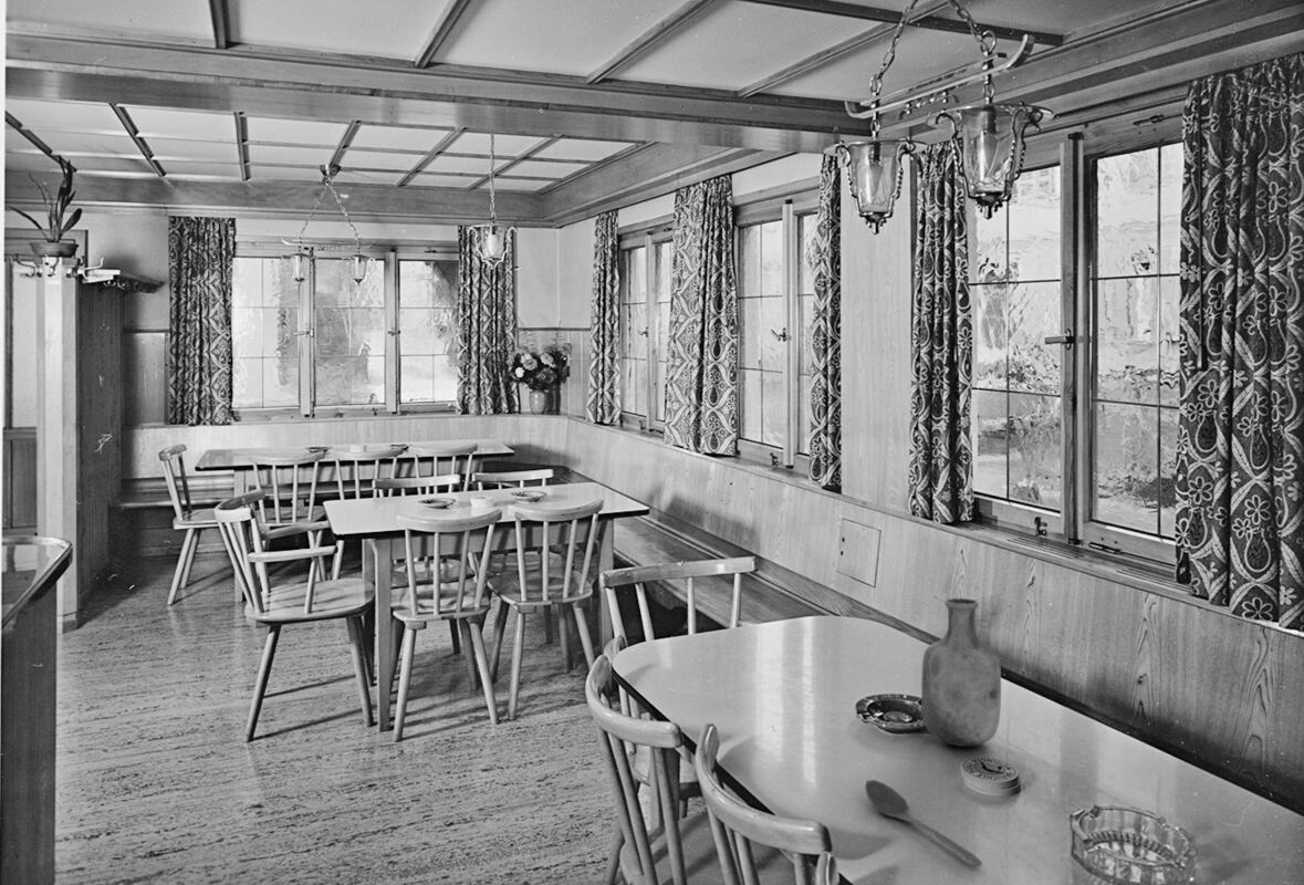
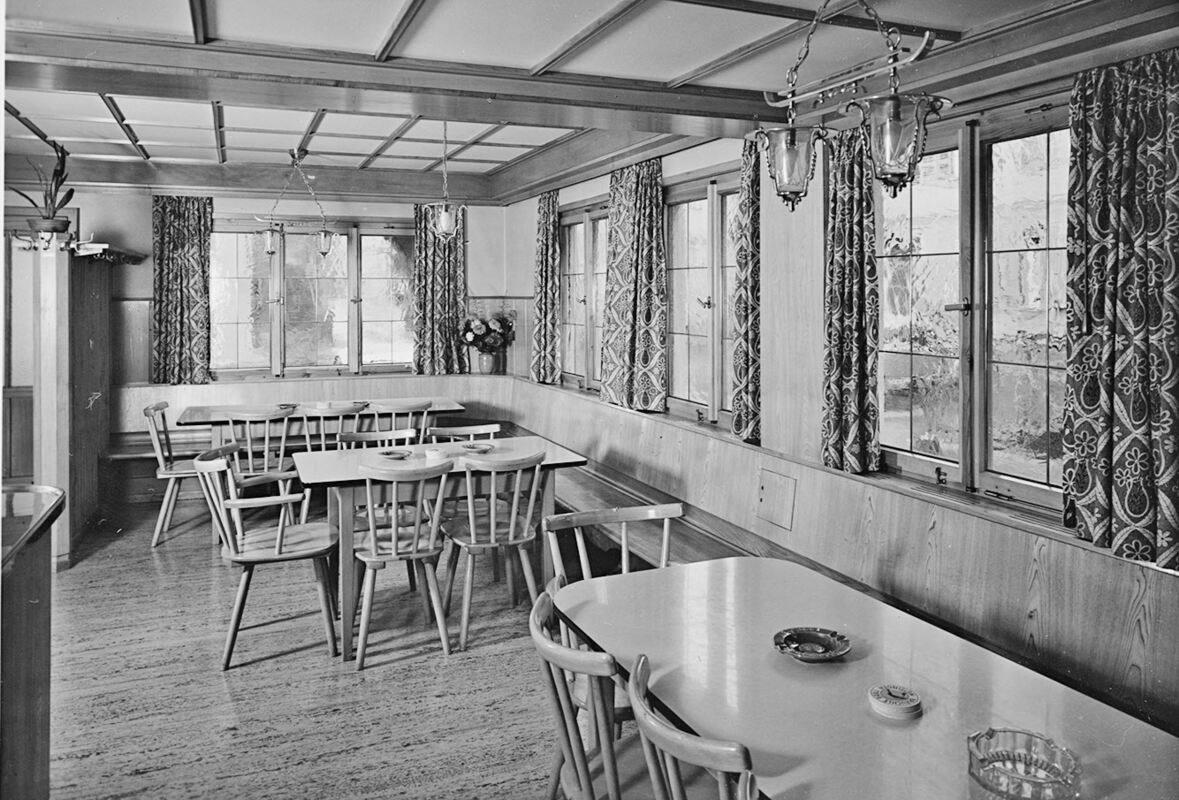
- stirrer (920, 822)
- vase (960, 671)
